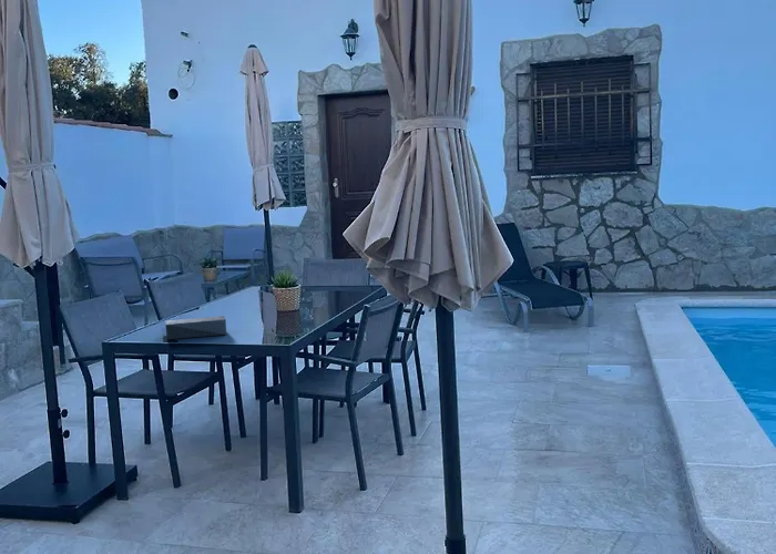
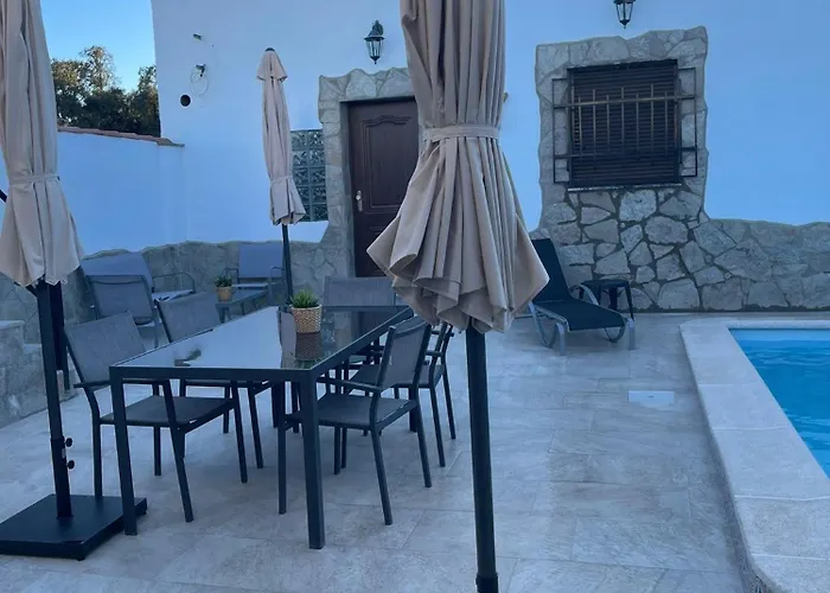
- speaker (195, 327)
